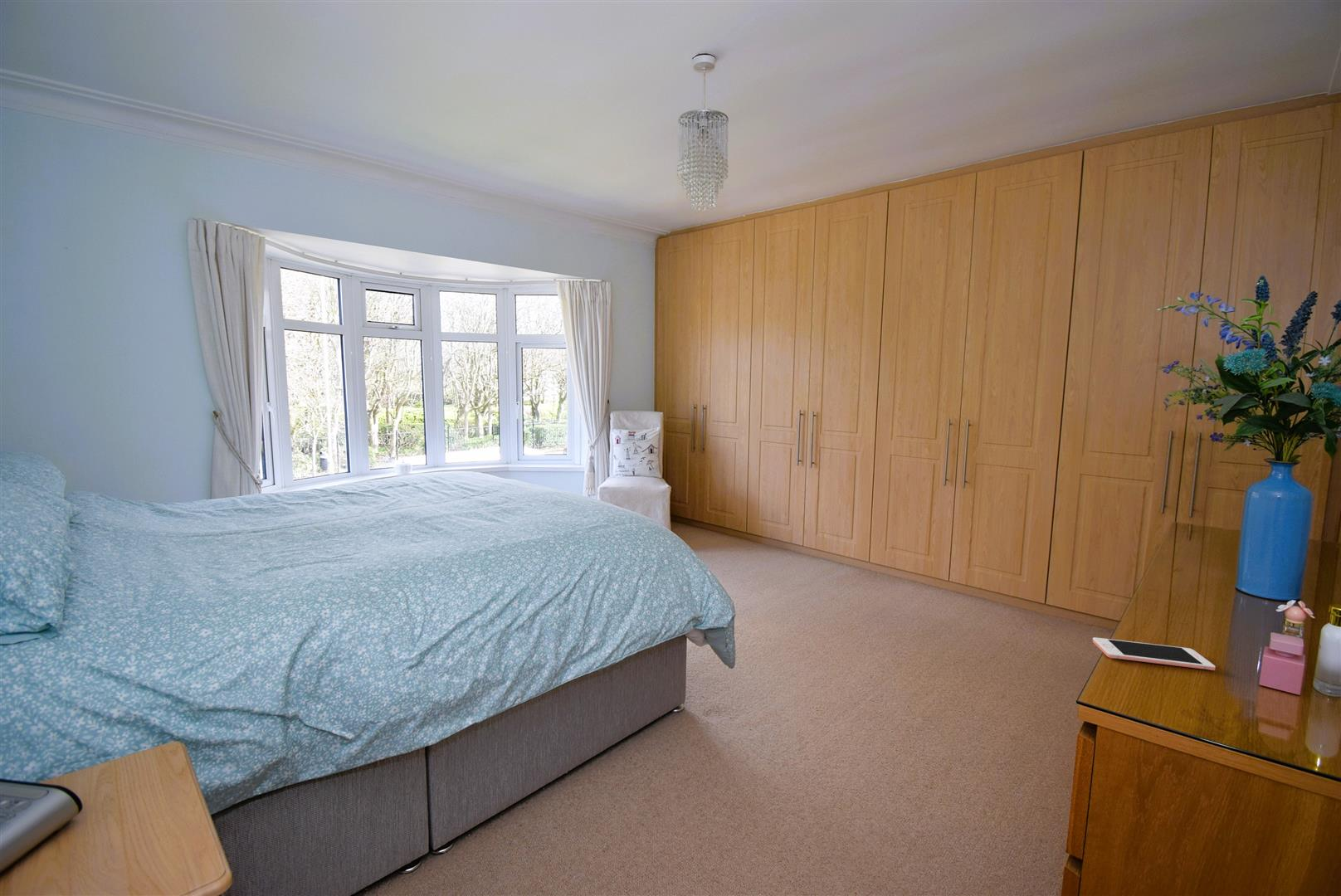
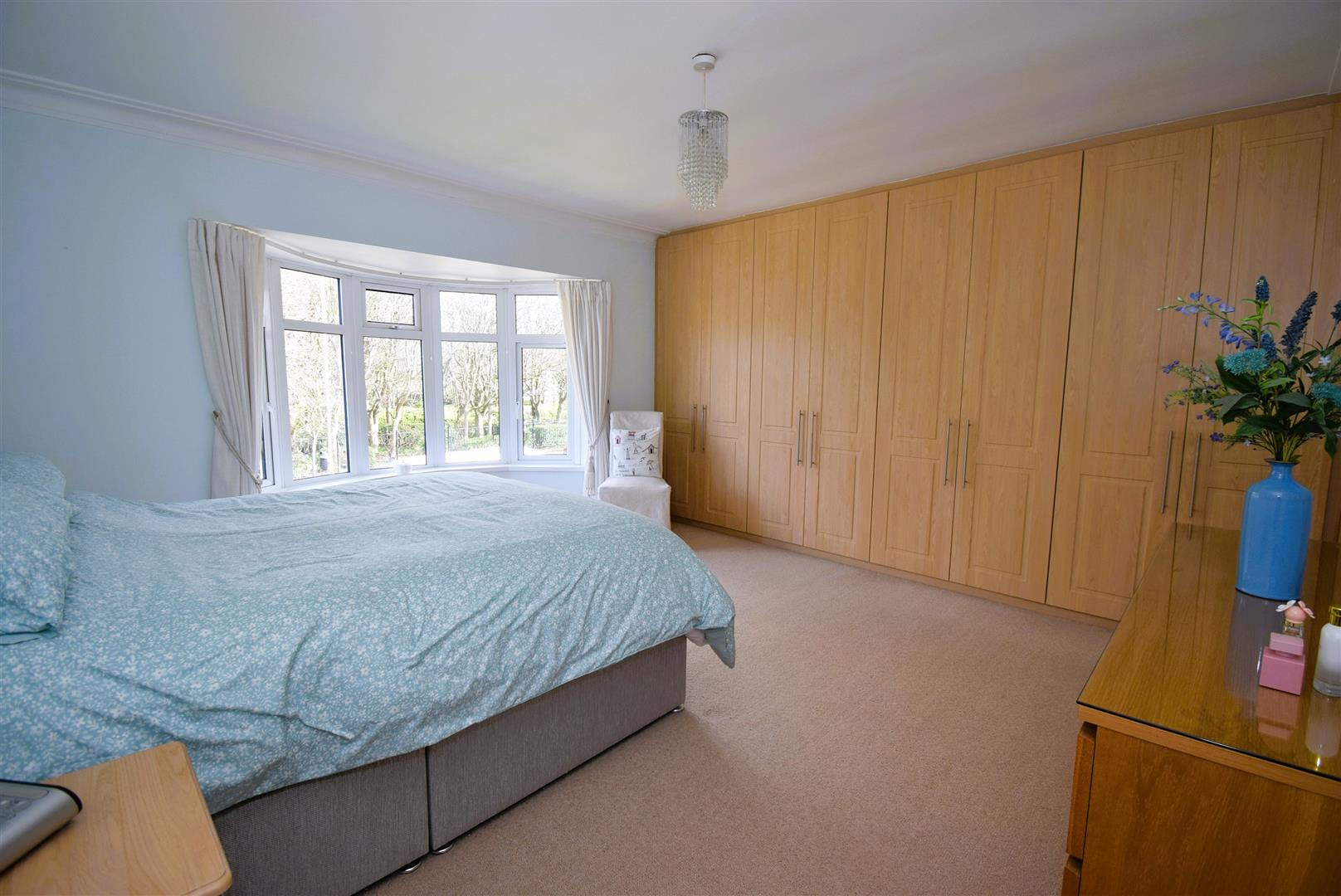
- cell phone (1150, 653)
